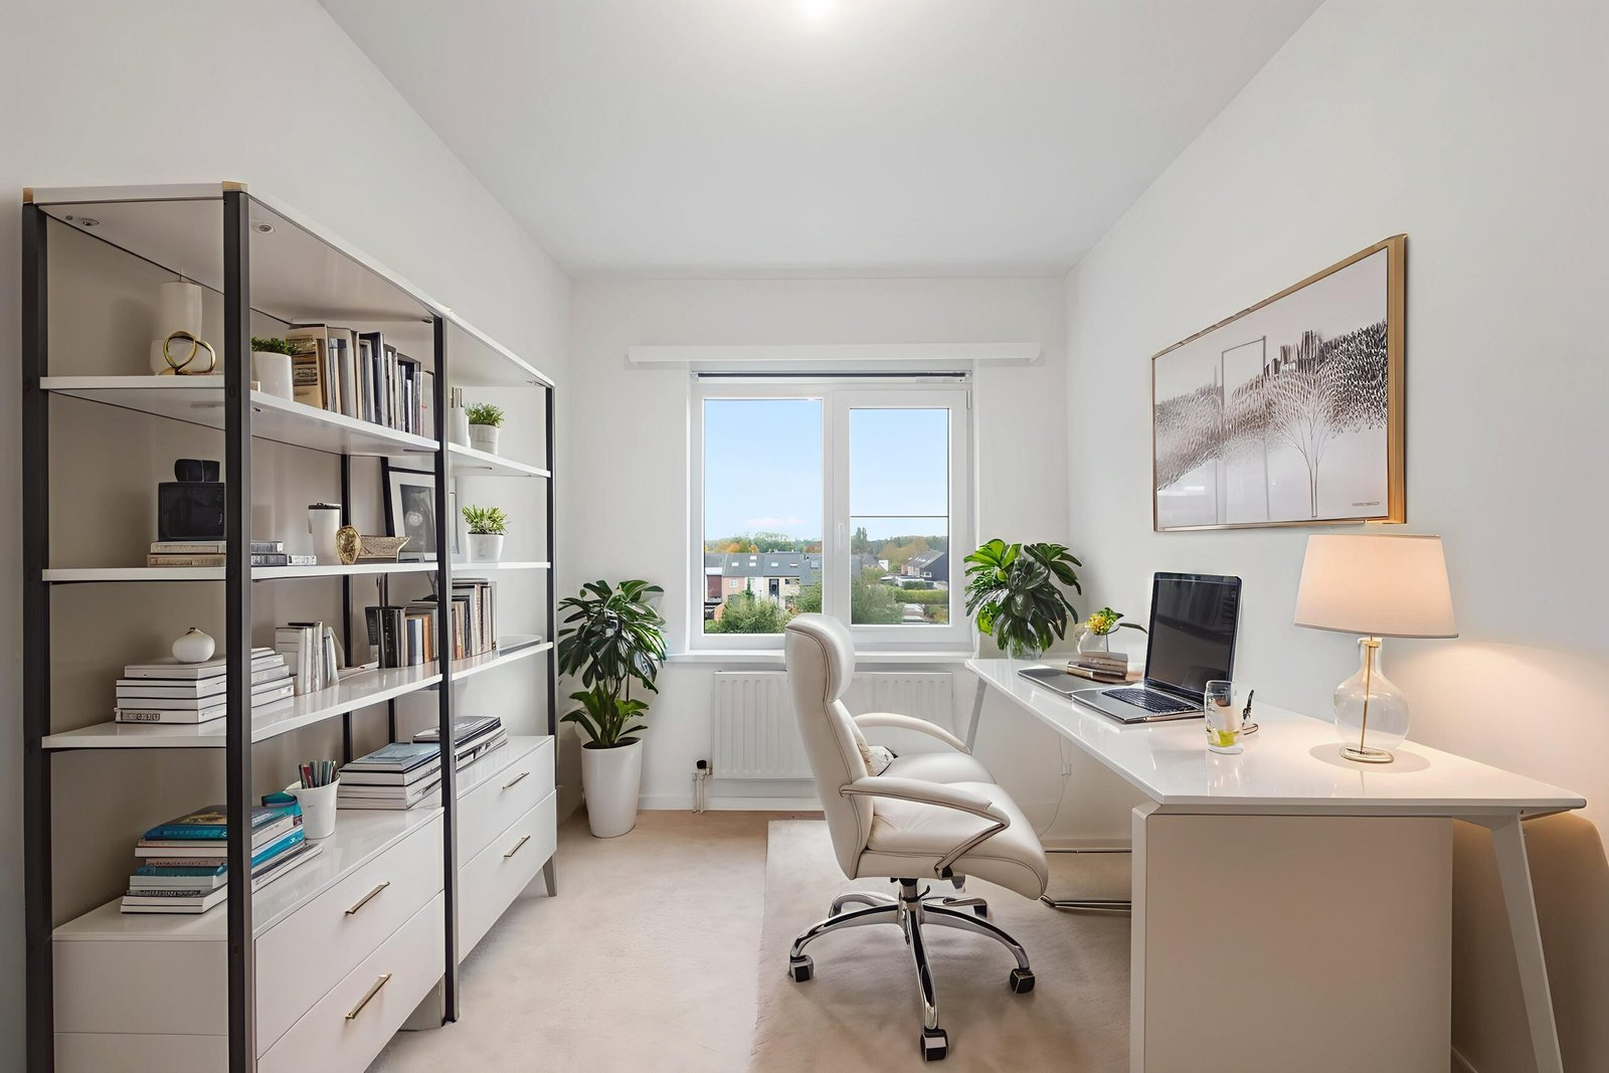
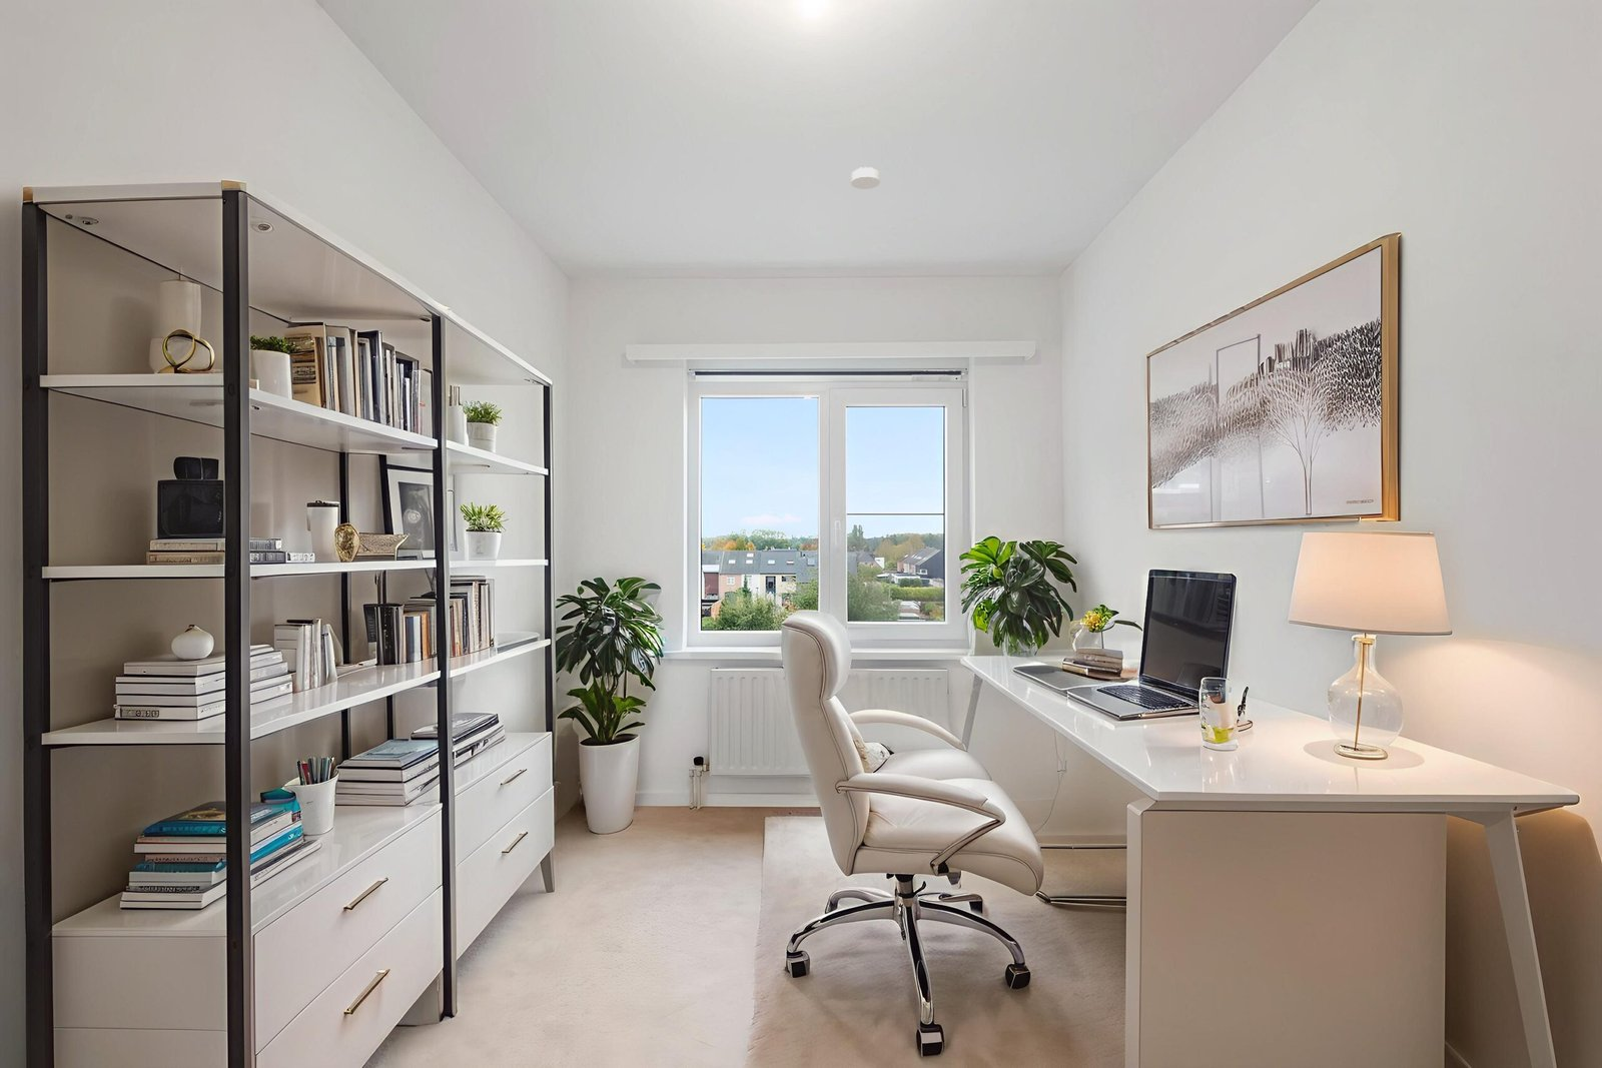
+ smoke detector (865, 175)
